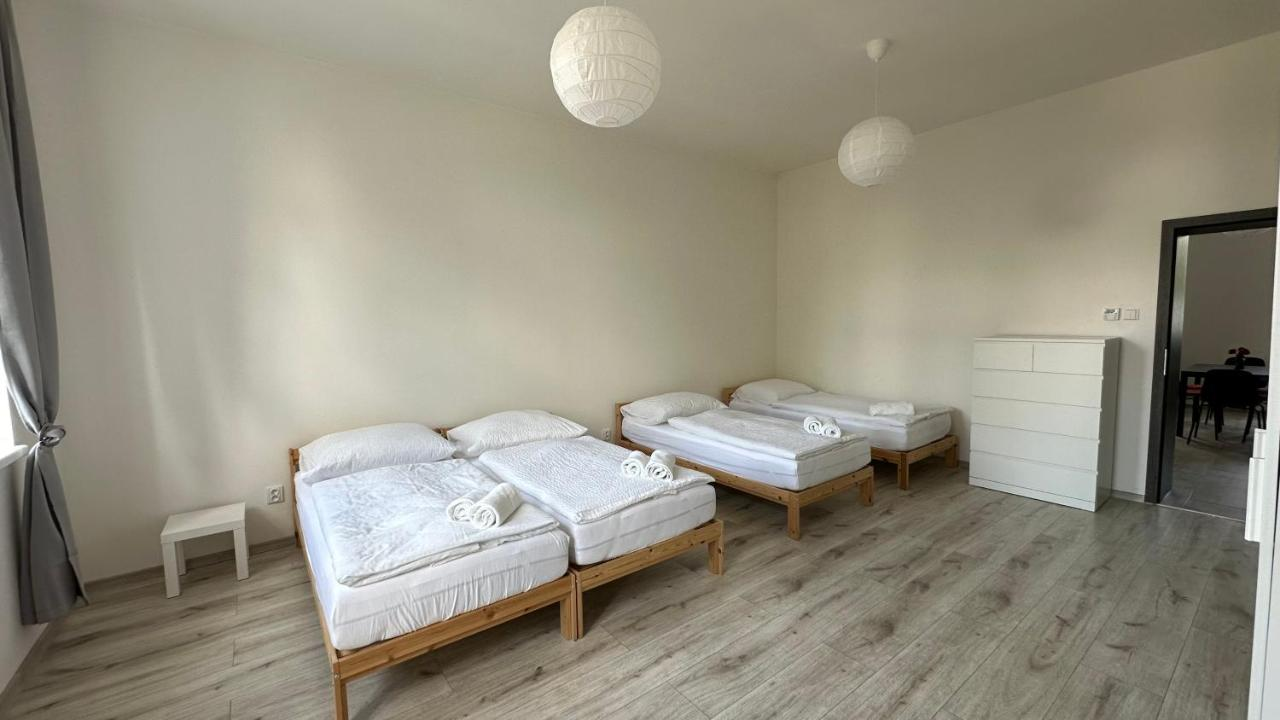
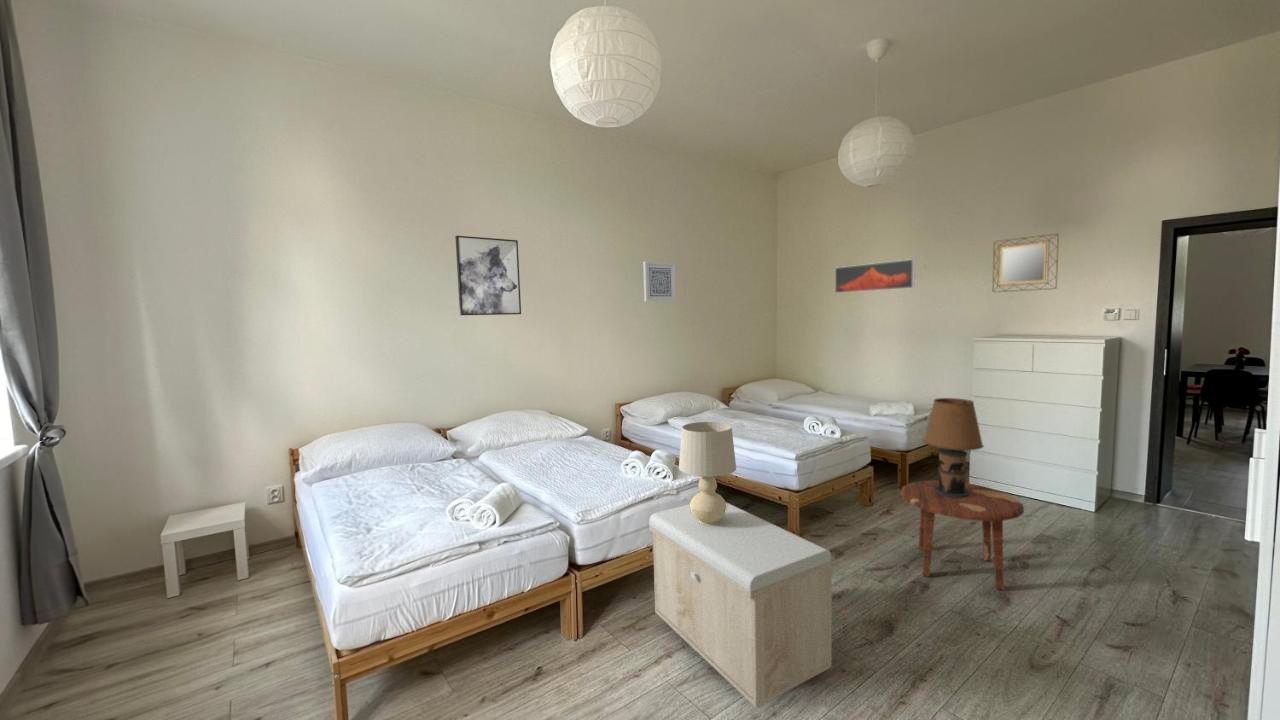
+ home mirror (1023, 264)
+ wall art (489, 276)
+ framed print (872, 277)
+ storage bench (732, 590)
+ table lamp (707, 473)
+ side table (961, 518)
+ wall art (659, 281)
+ table lamp (951, 444)
